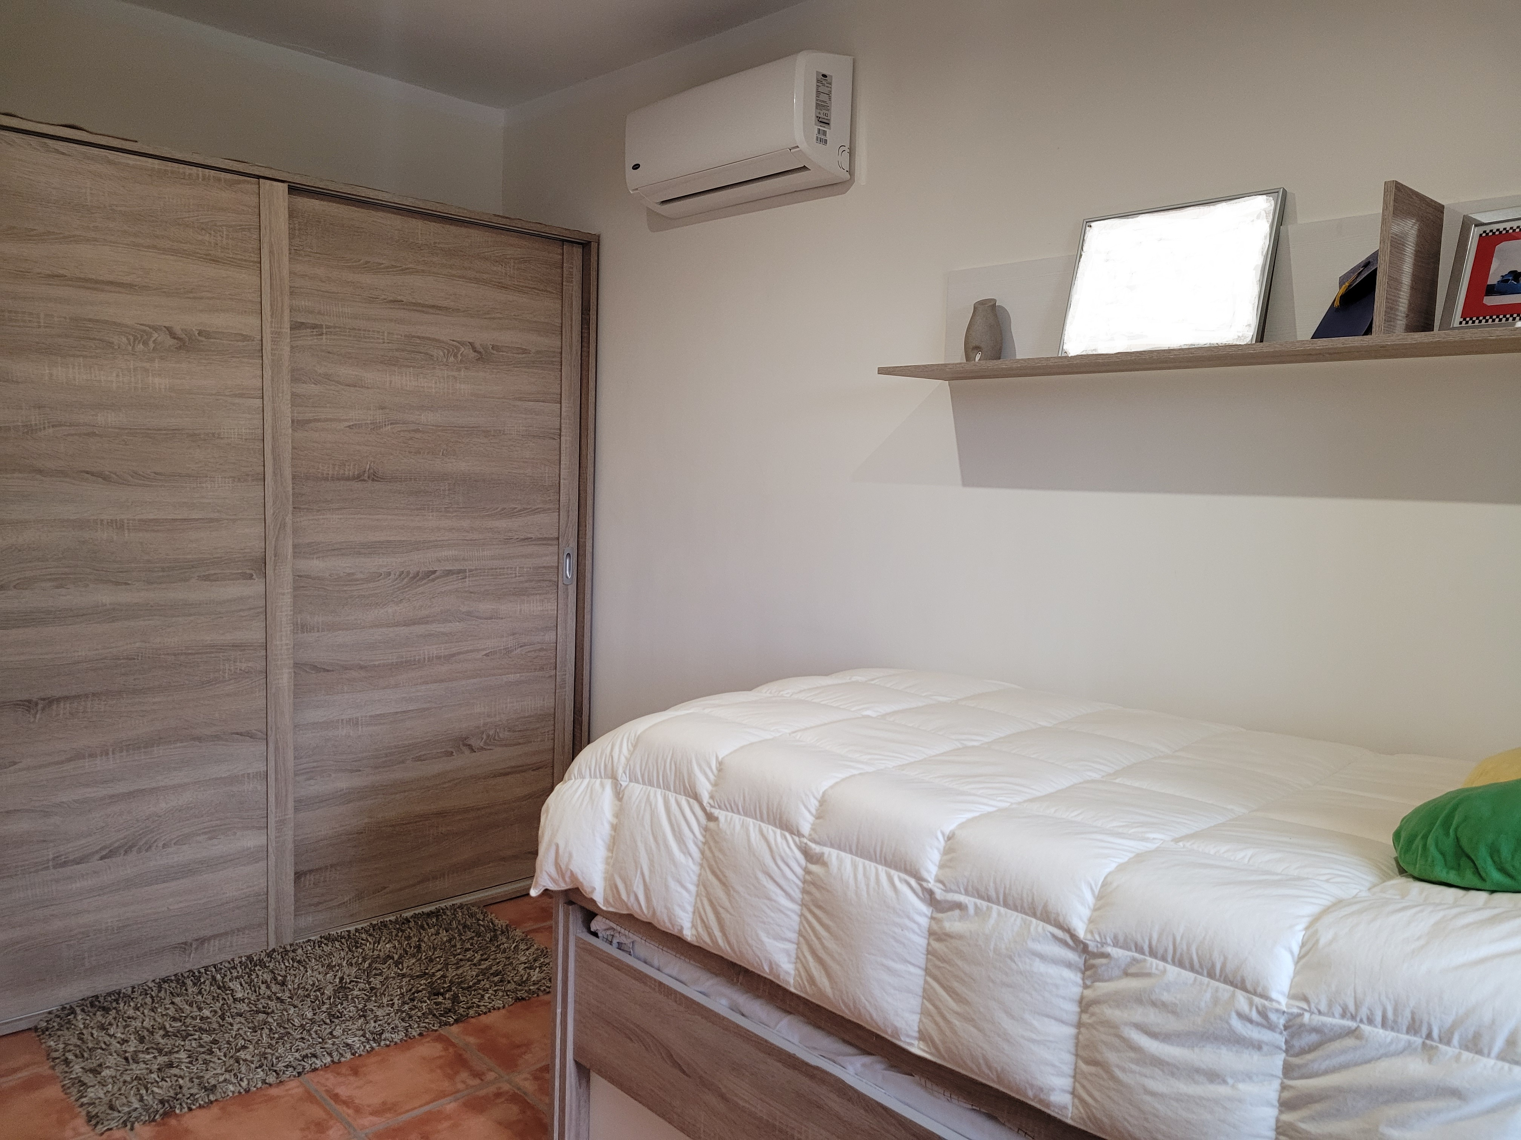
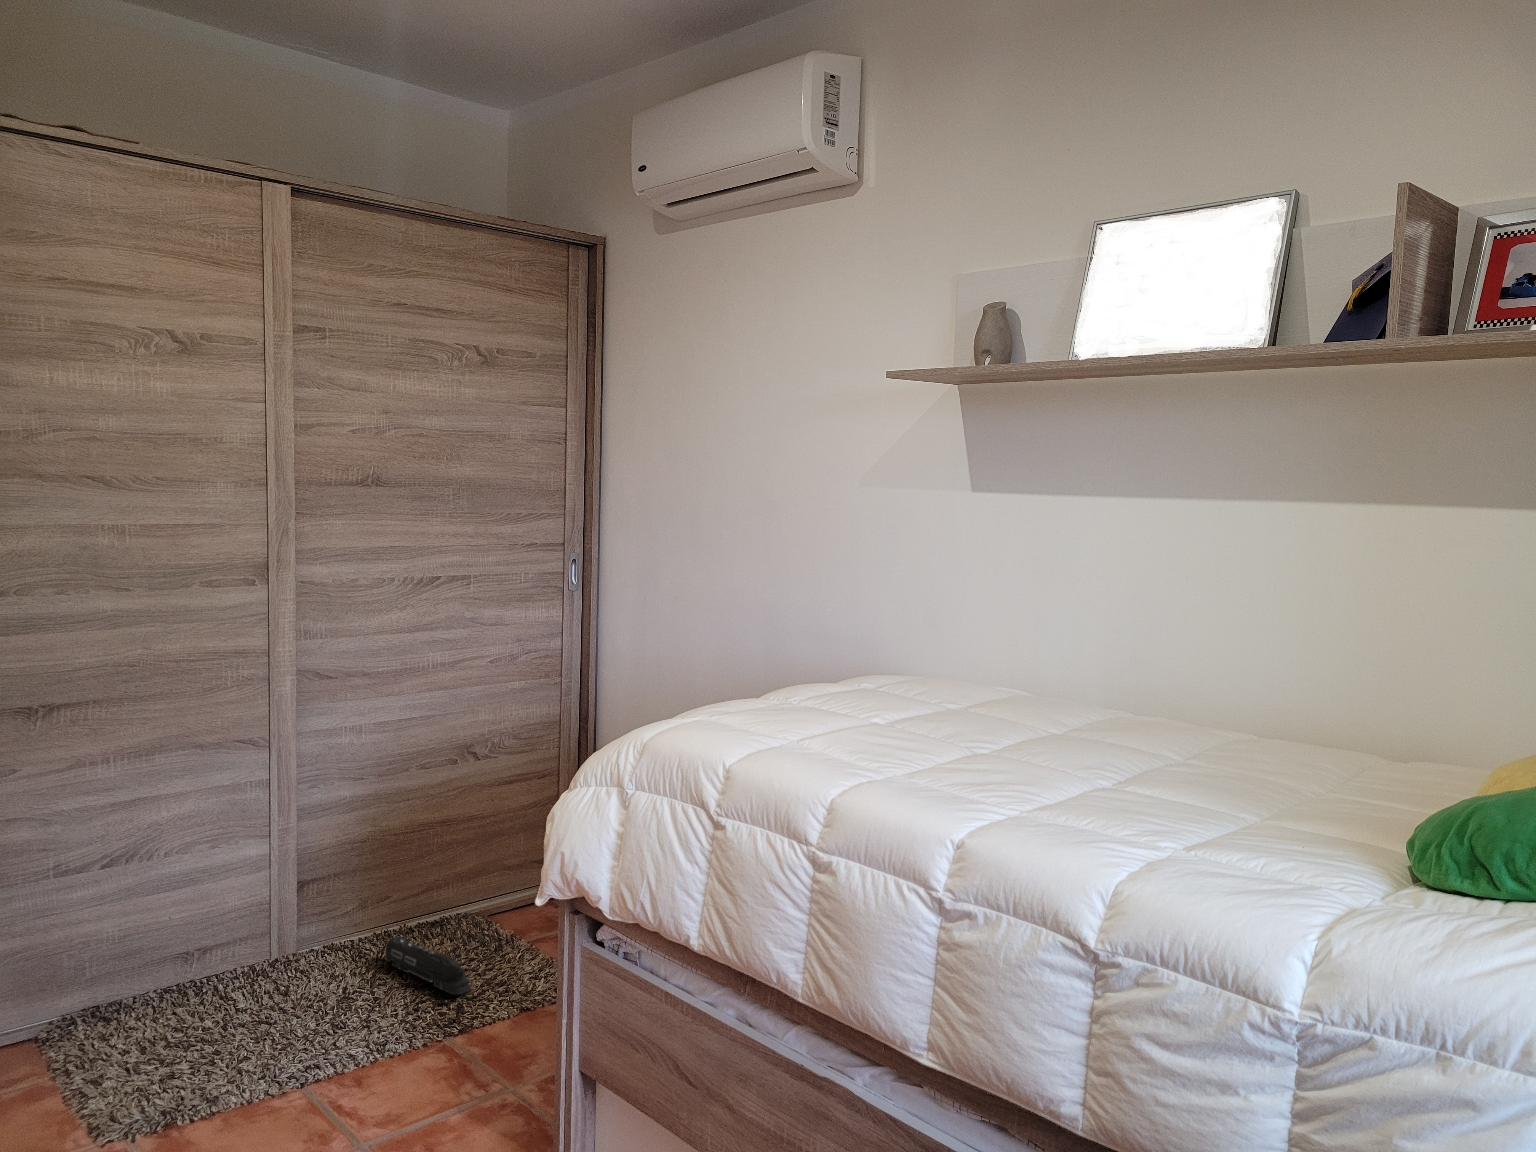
+ toy train (427, 963)
